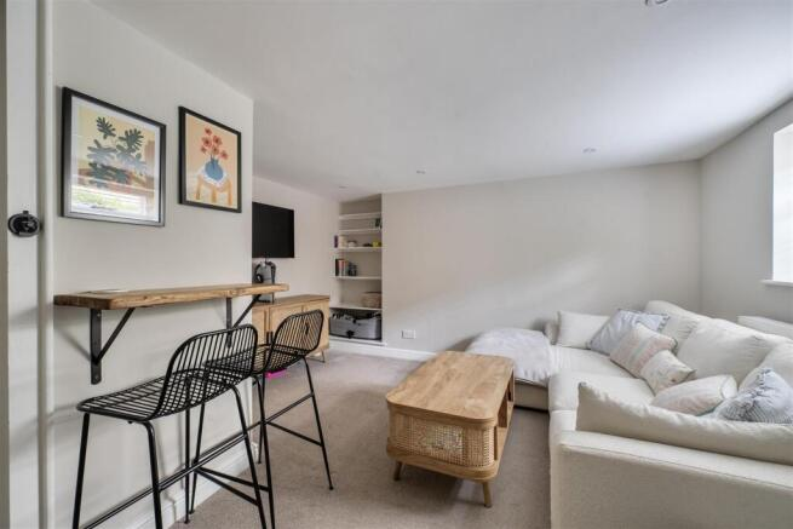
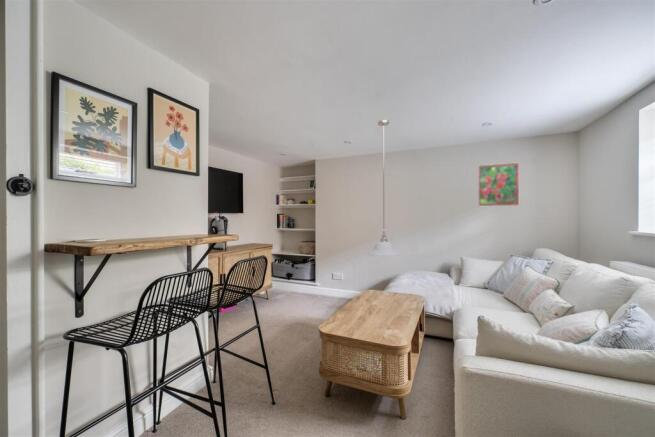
+ light fixture (383, 187)
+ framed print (497, 185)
